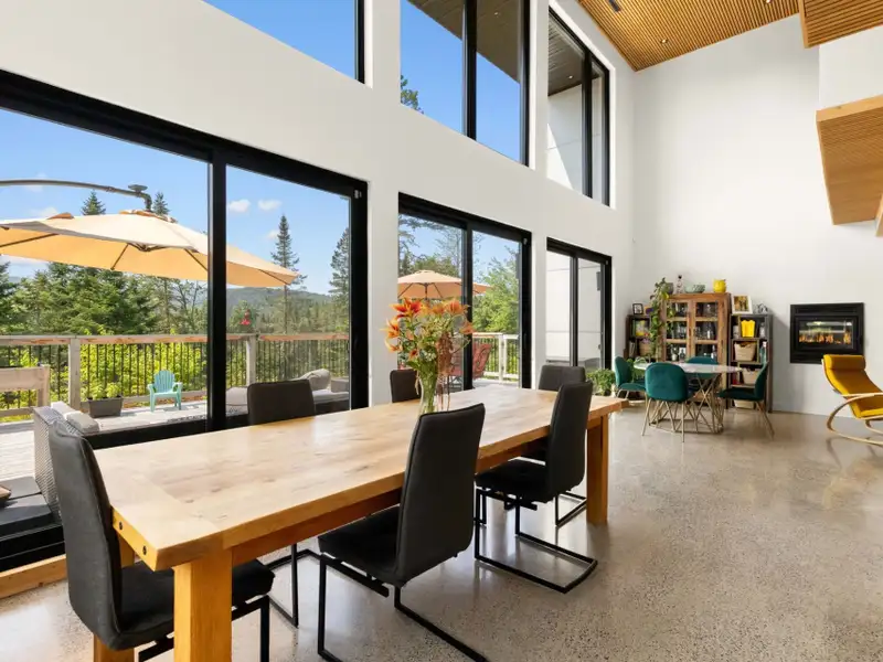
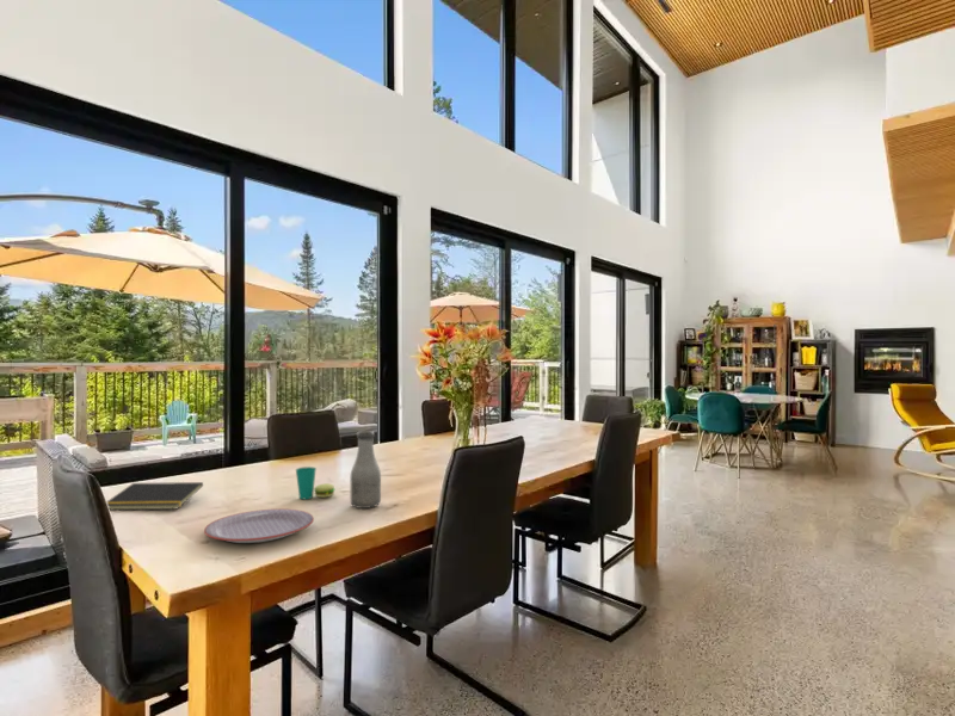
+ notepad (154, 495)
+ cup (313, 482)
+ plate (260, 526)
+ bottle (365, 468)
